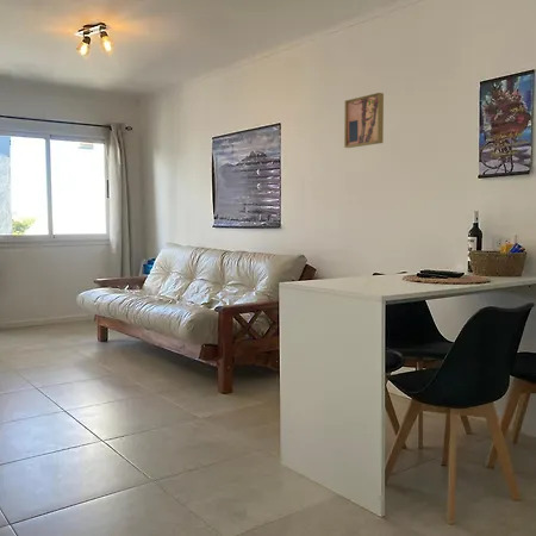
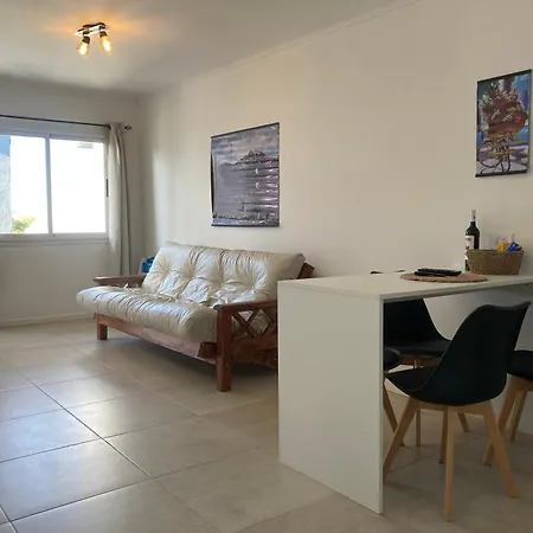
- wall art (363, 120)
